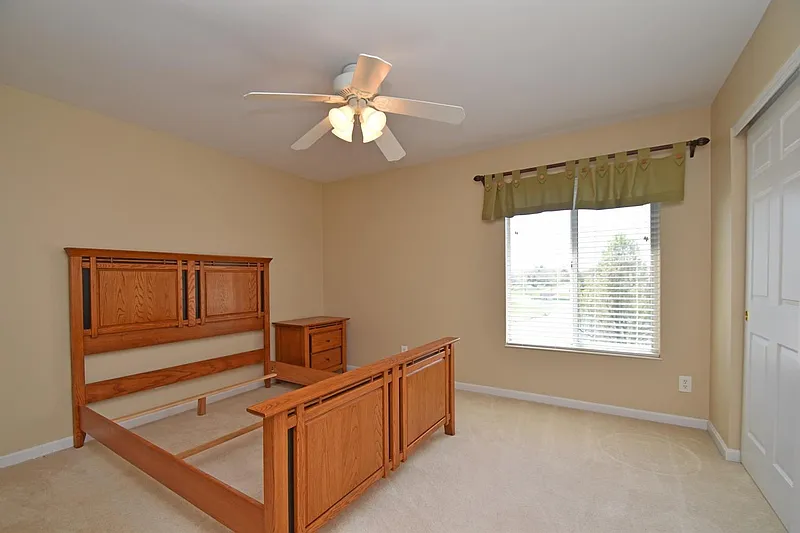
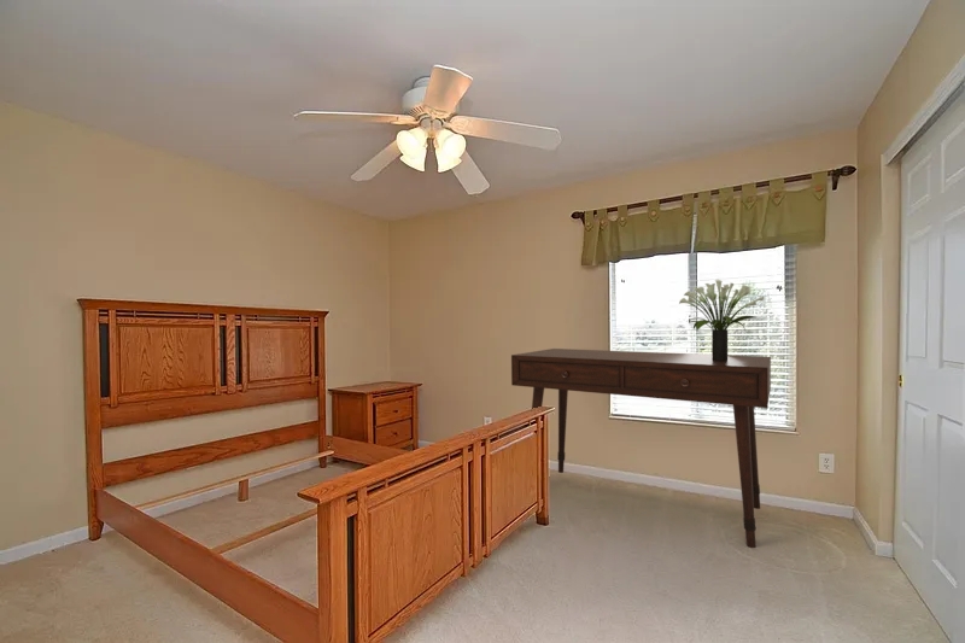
+ potted plant (721, 320)
+ desk (636, 396)
